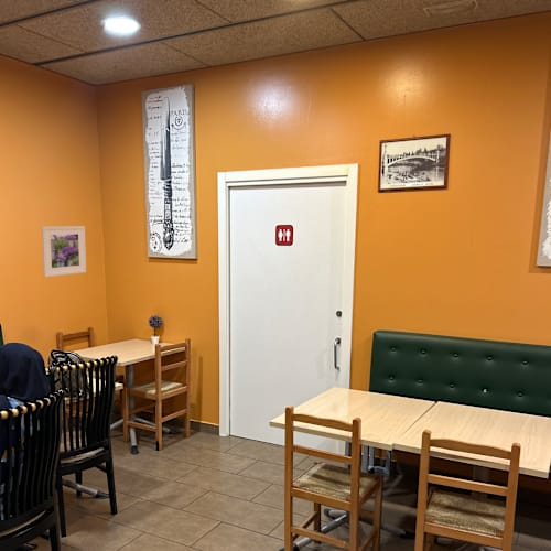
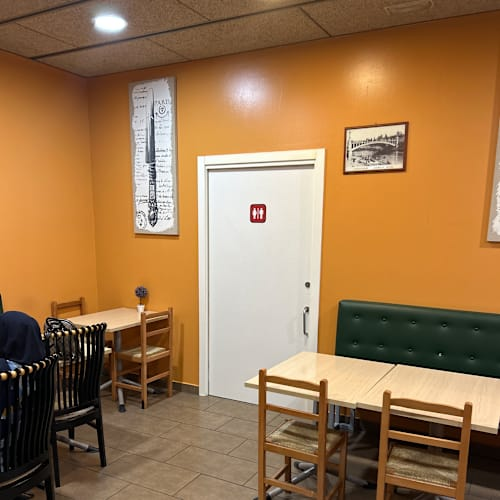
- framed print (64, 250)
